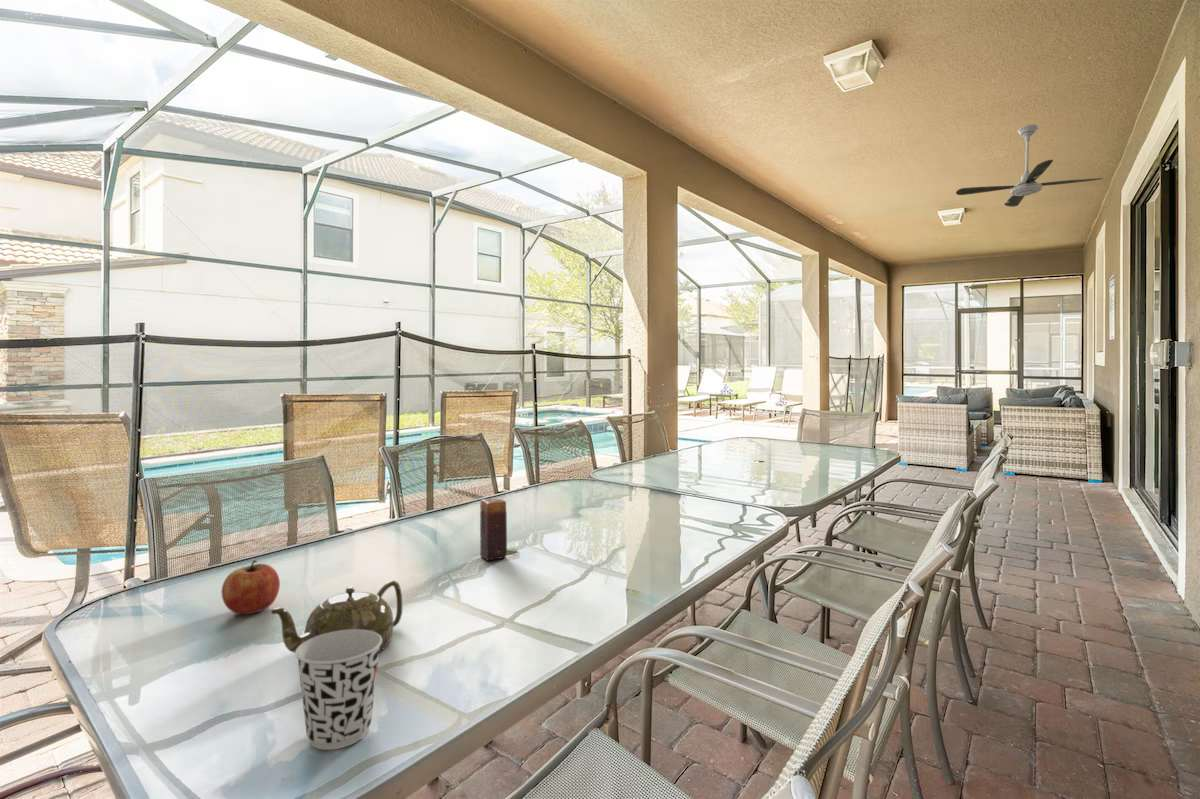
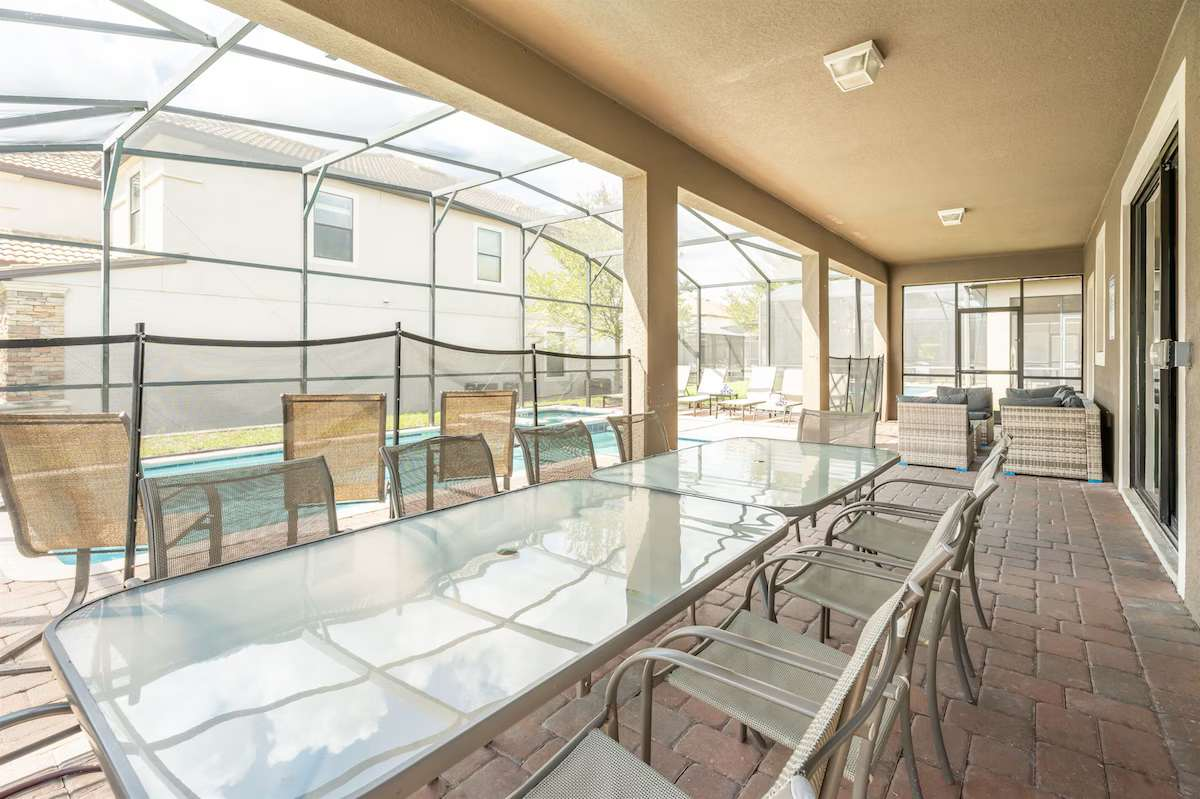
- teapot (343, 618)
- fruit (251, 586)
- ceiling fan (1026, 160)
- cup (339, 689)
- candle (493, 528)
